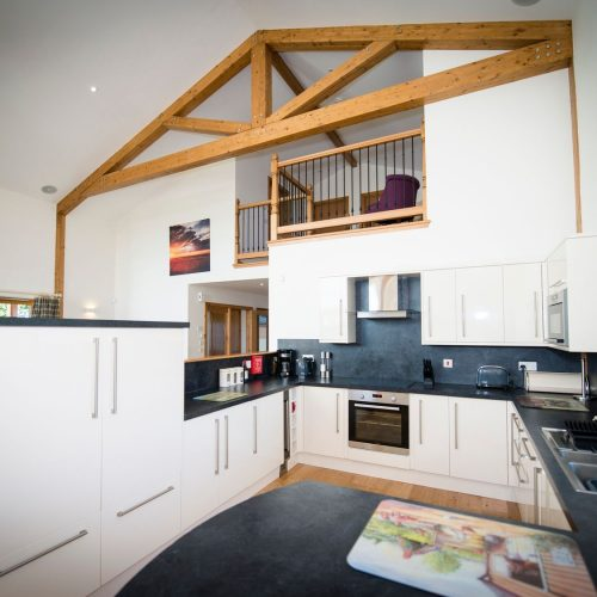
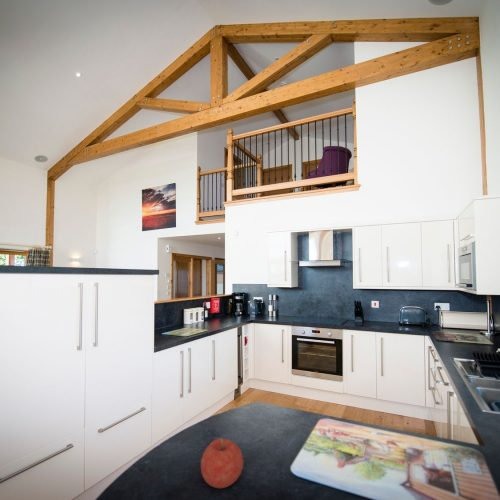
+ fruit (221, 458)
